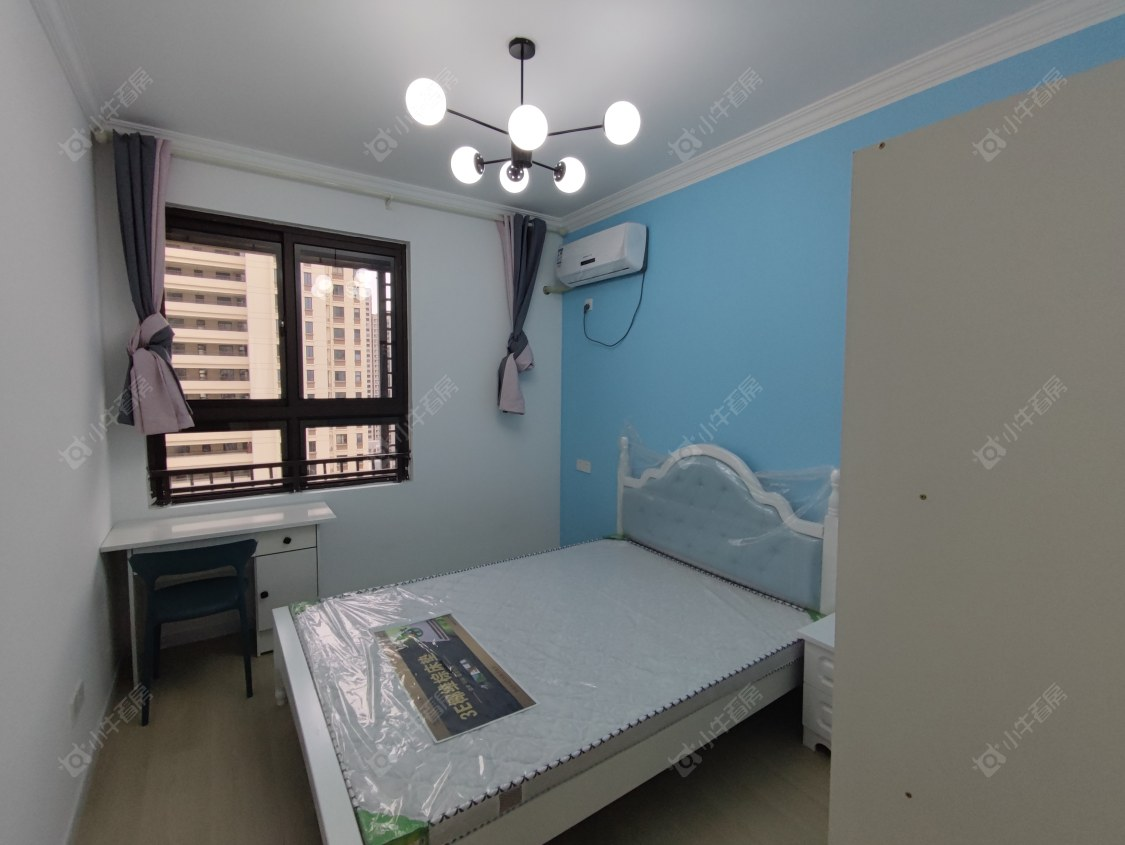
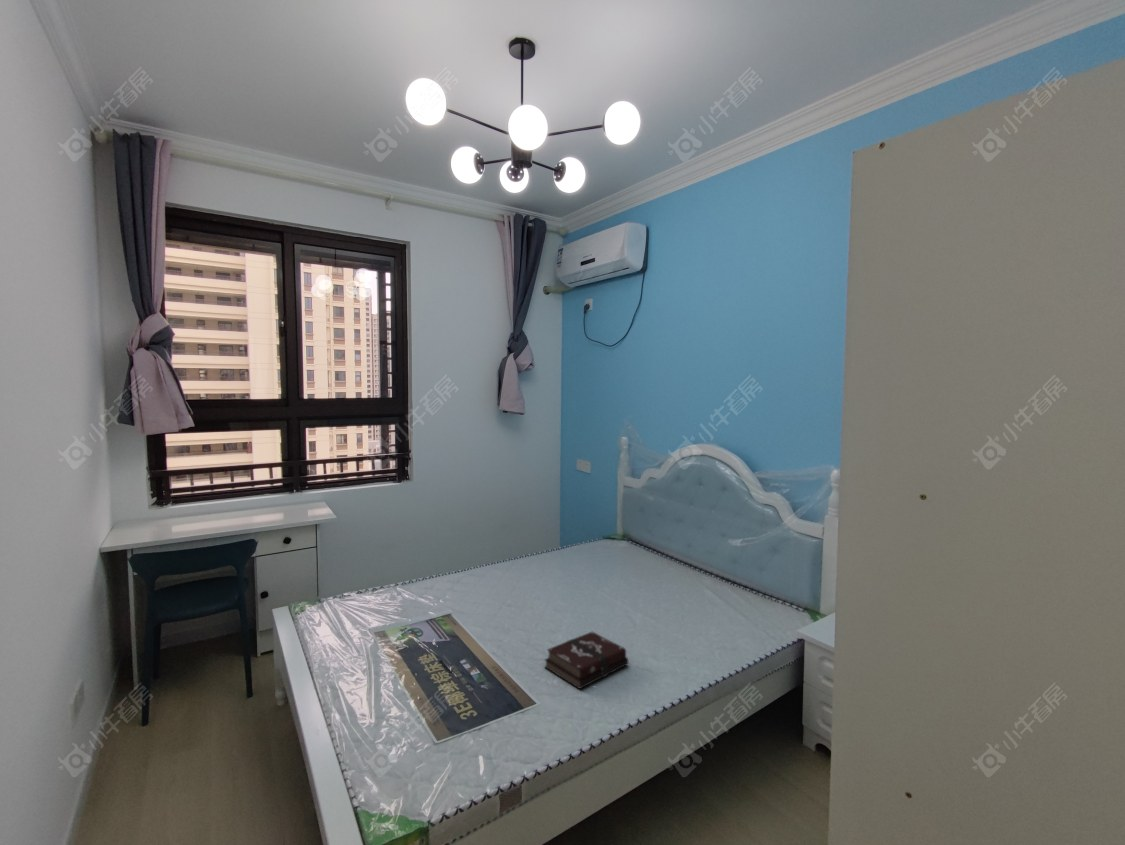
+ hardback book (586, 657)
